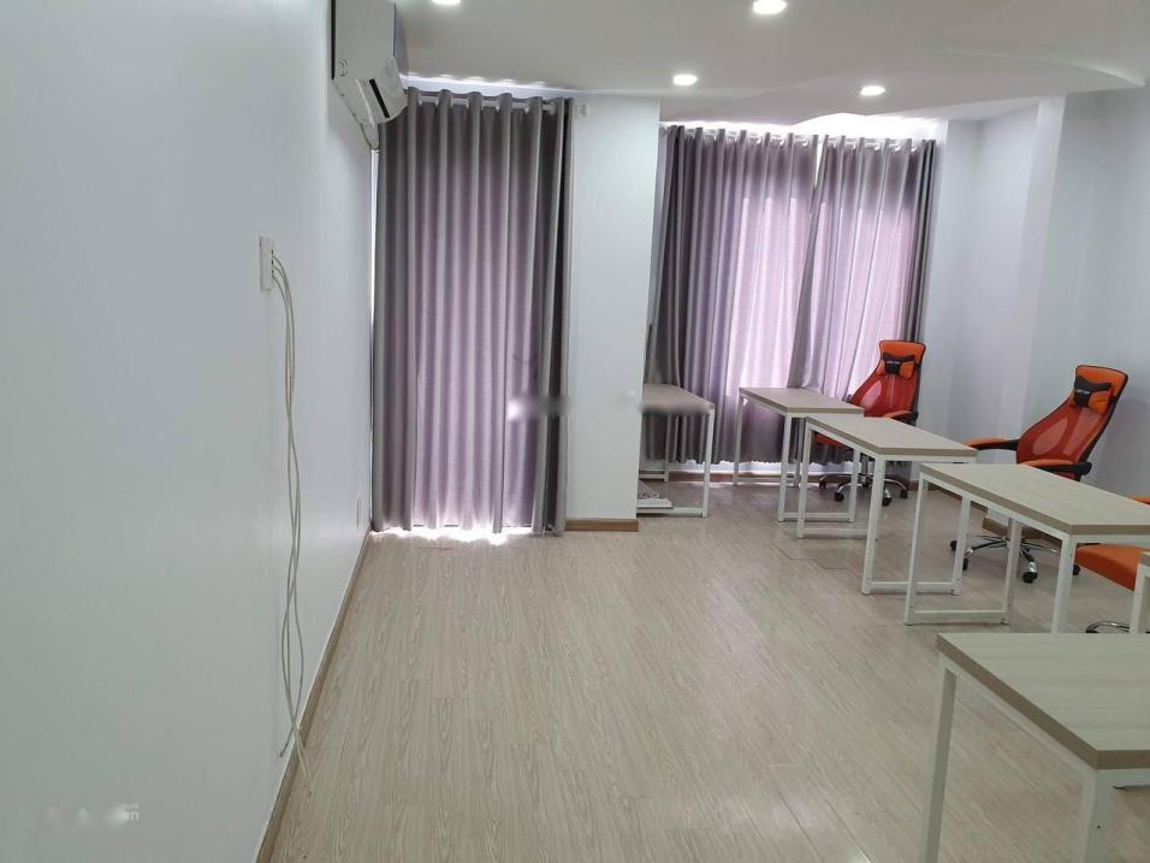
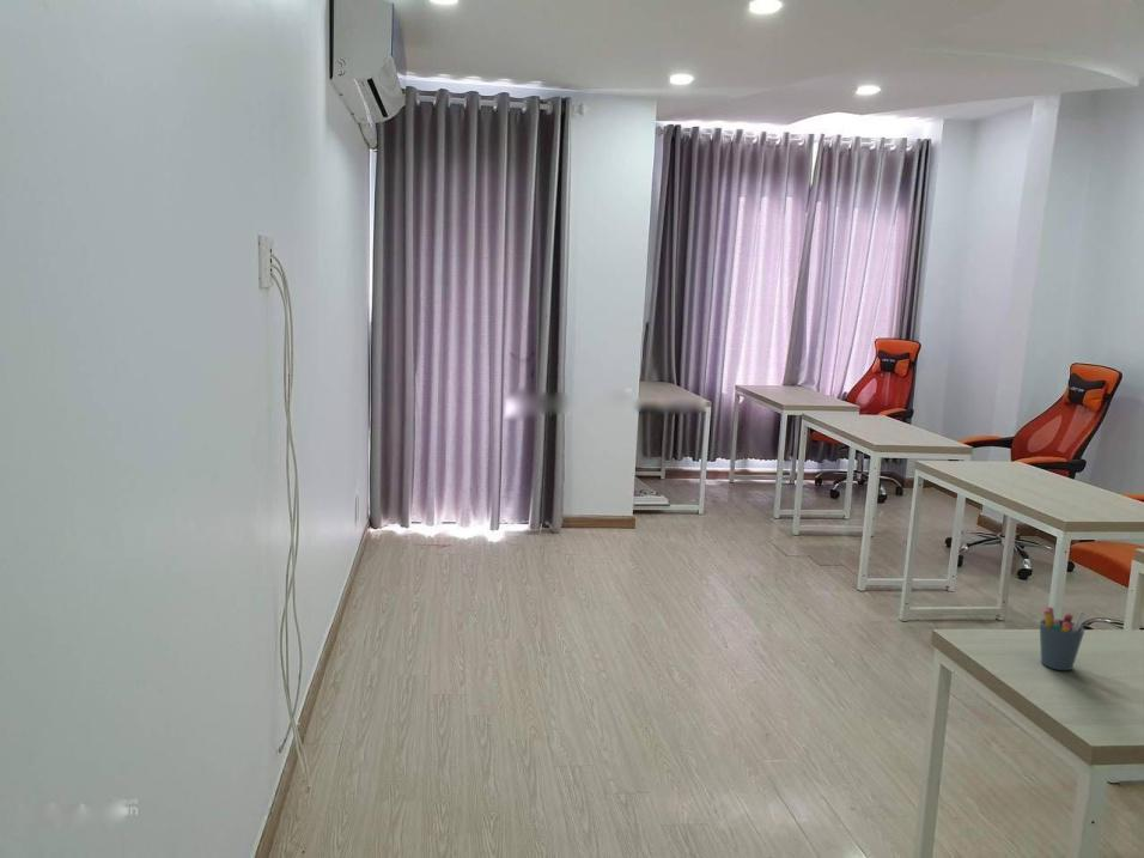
+ pen holder (1059, 634)
